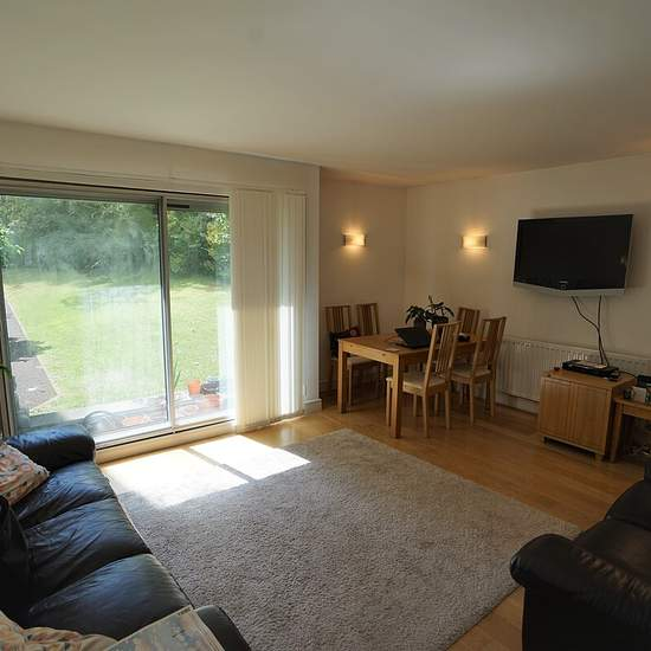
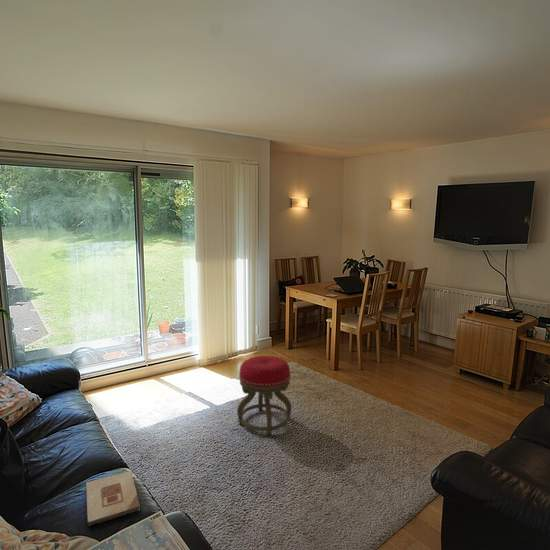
+ wooden plaque (111, 496)
+ stool (264, 391)
